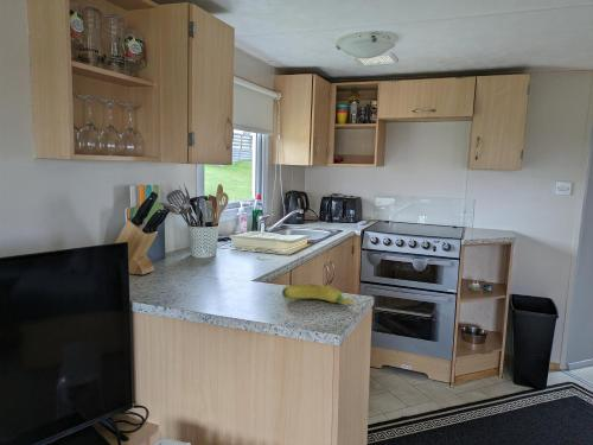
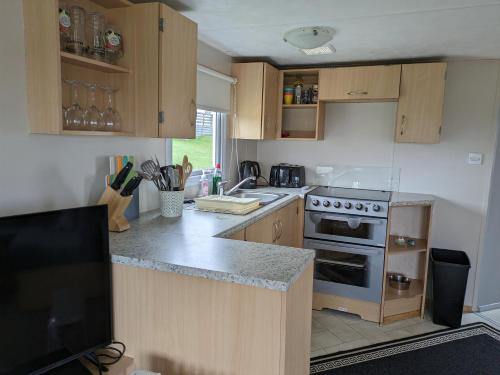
- banana (314, 294)
